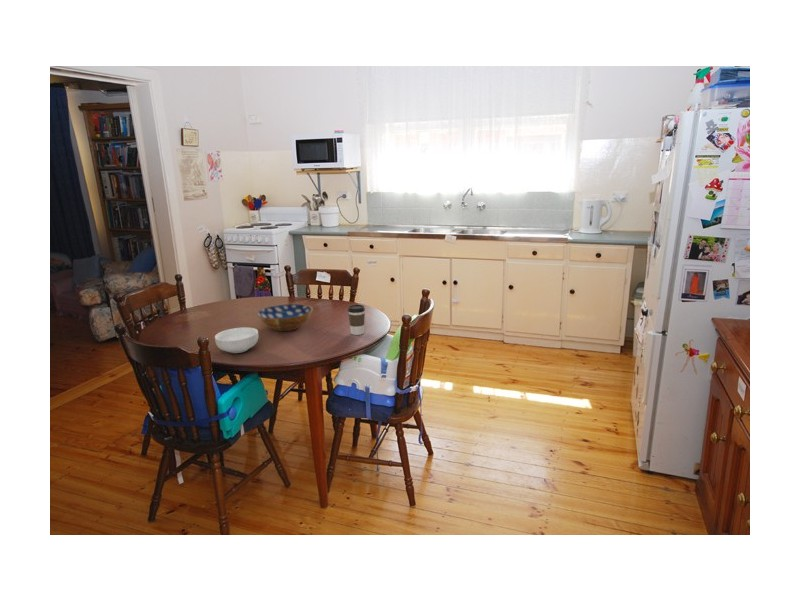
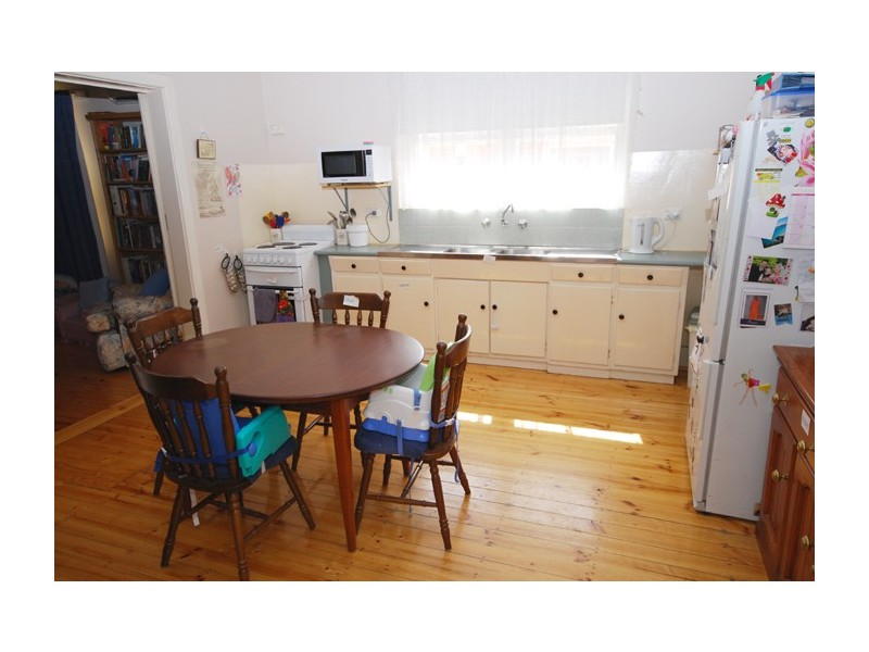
- bowl (285, 319)
- cereal bowl (237, 341)
- coffee cup (356, 319)
